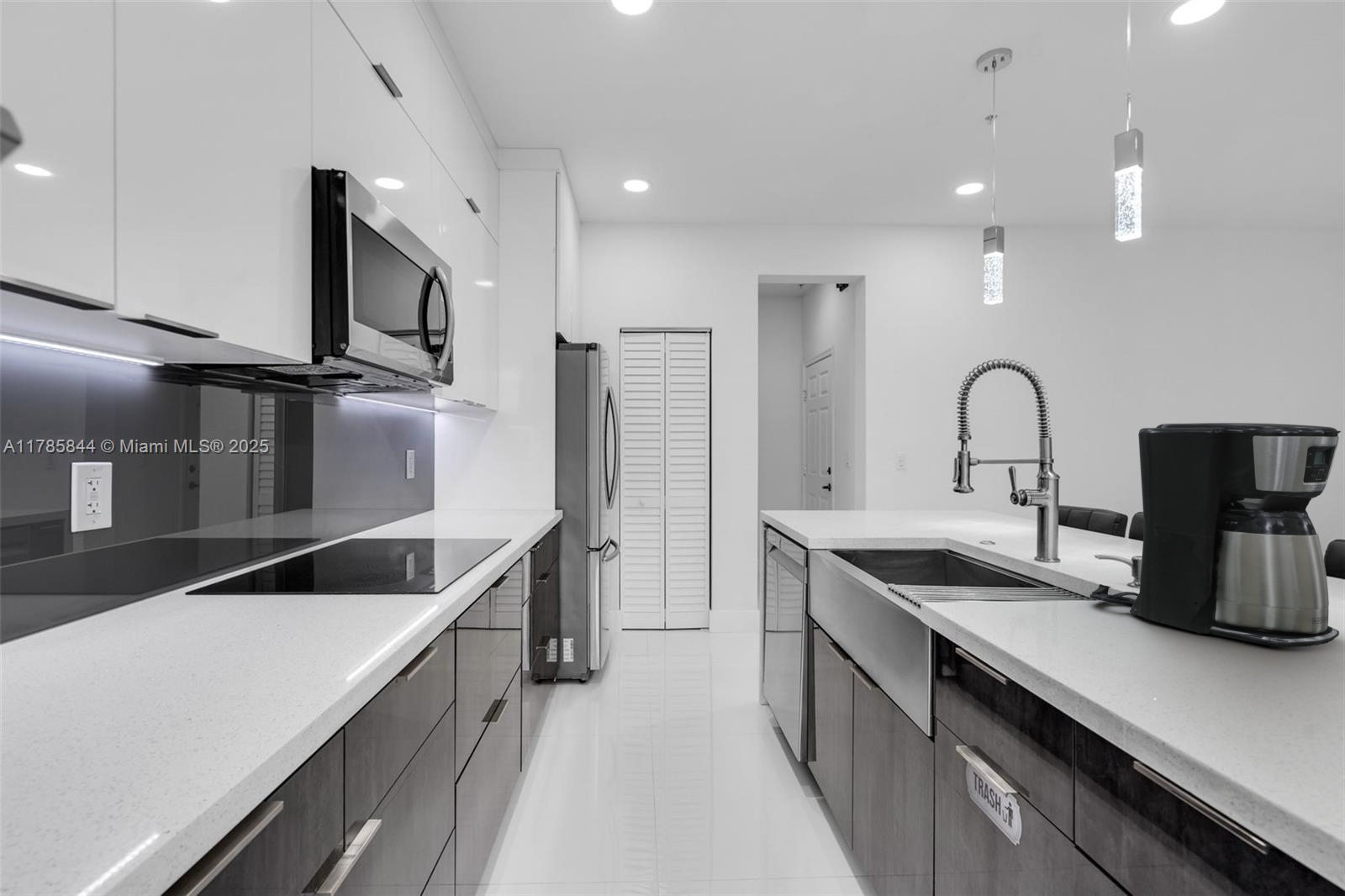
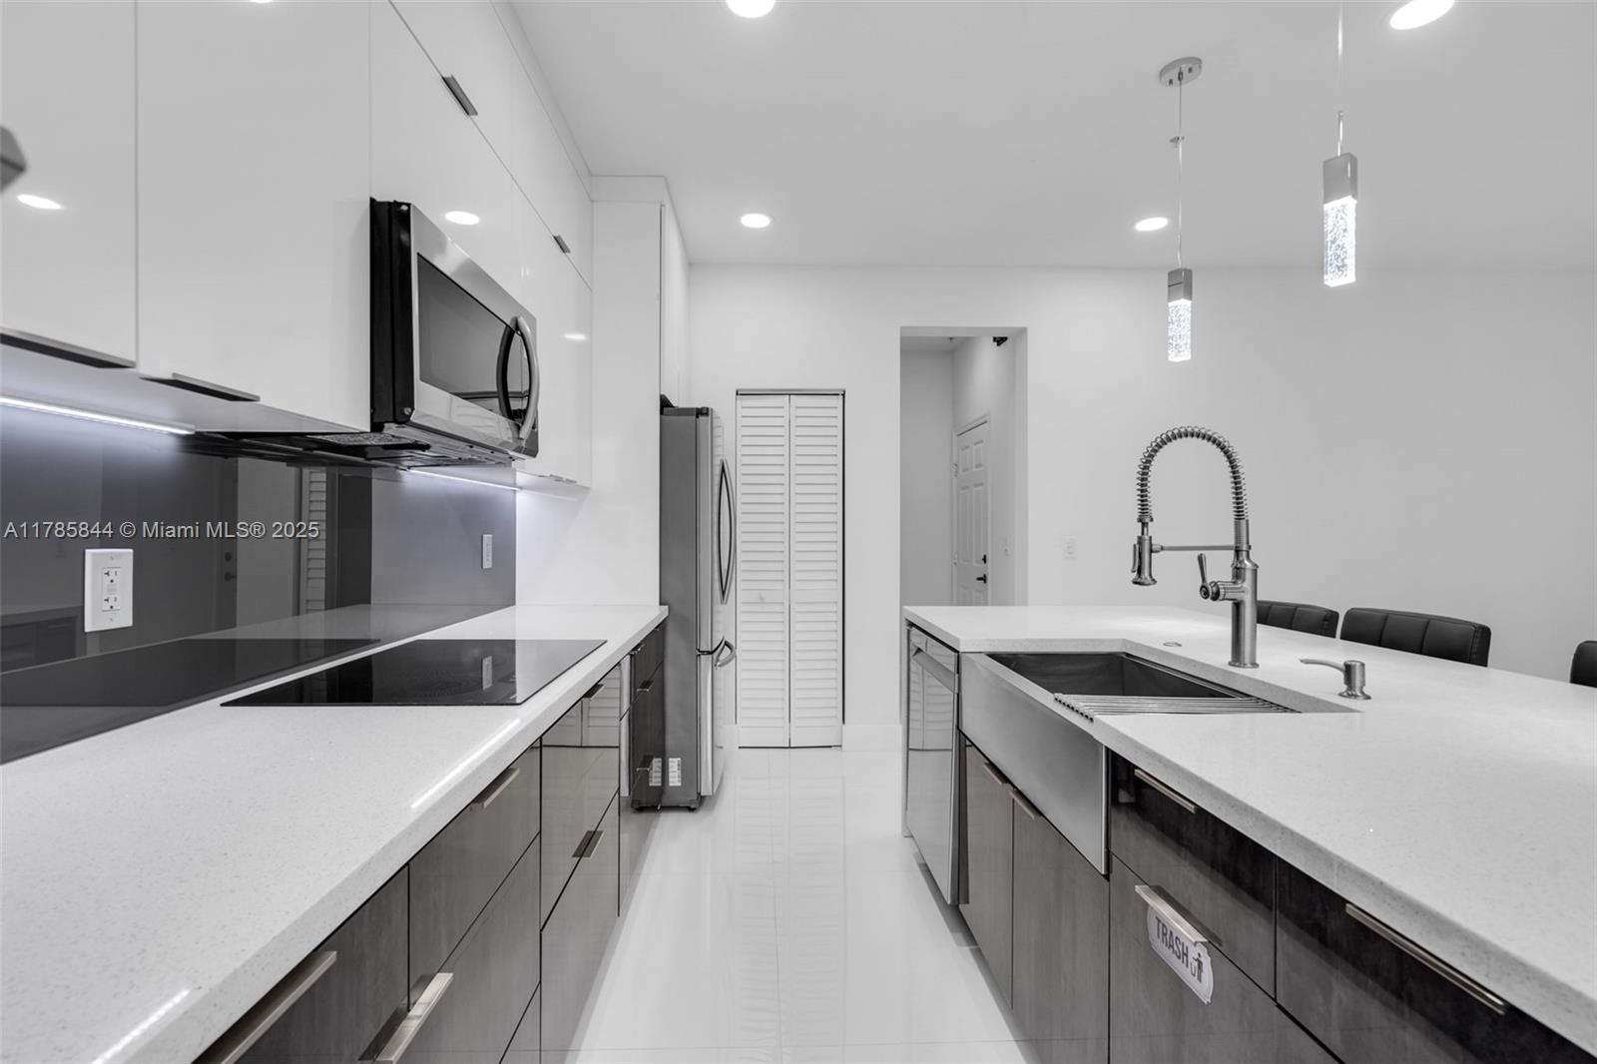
- coffee maker (1214, 521)
